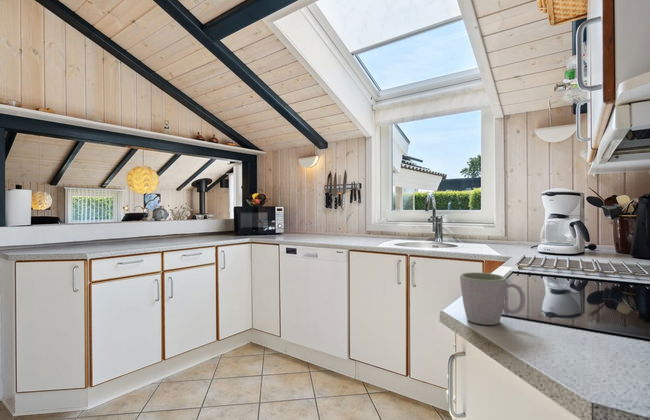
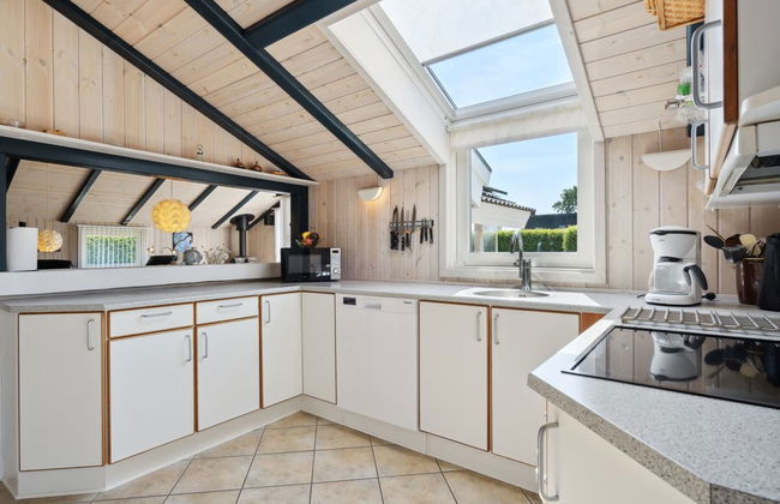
- mug (491, 299)
